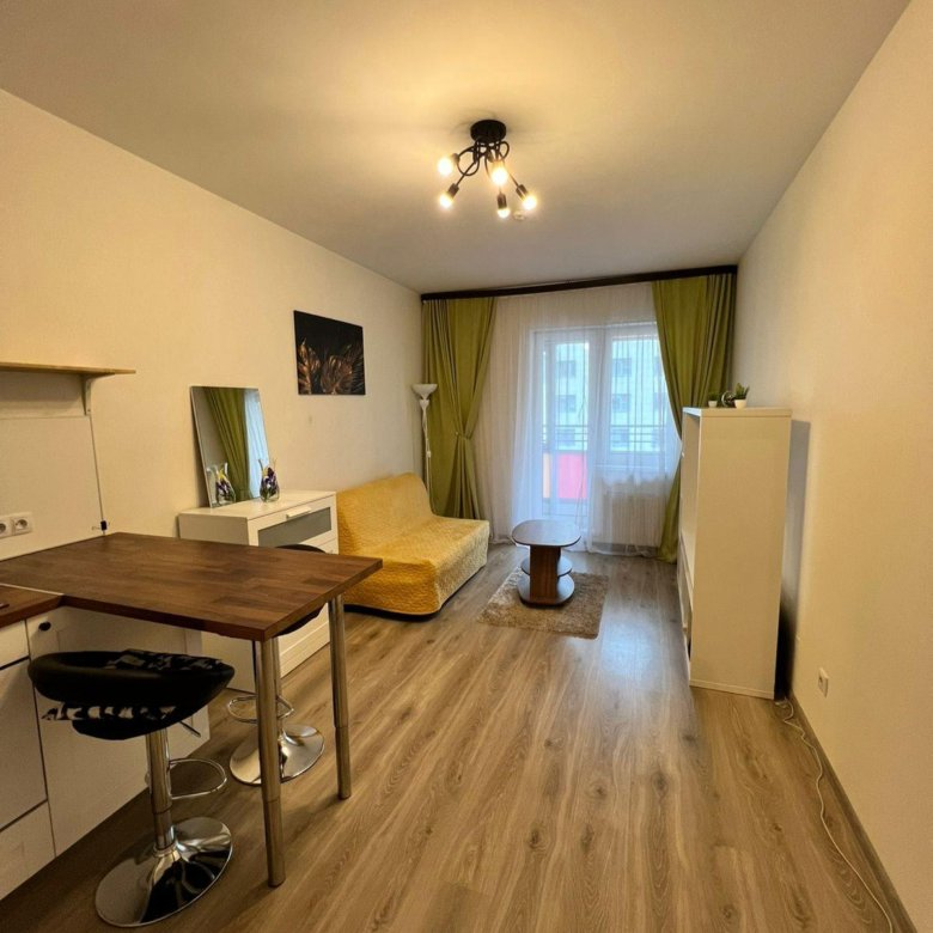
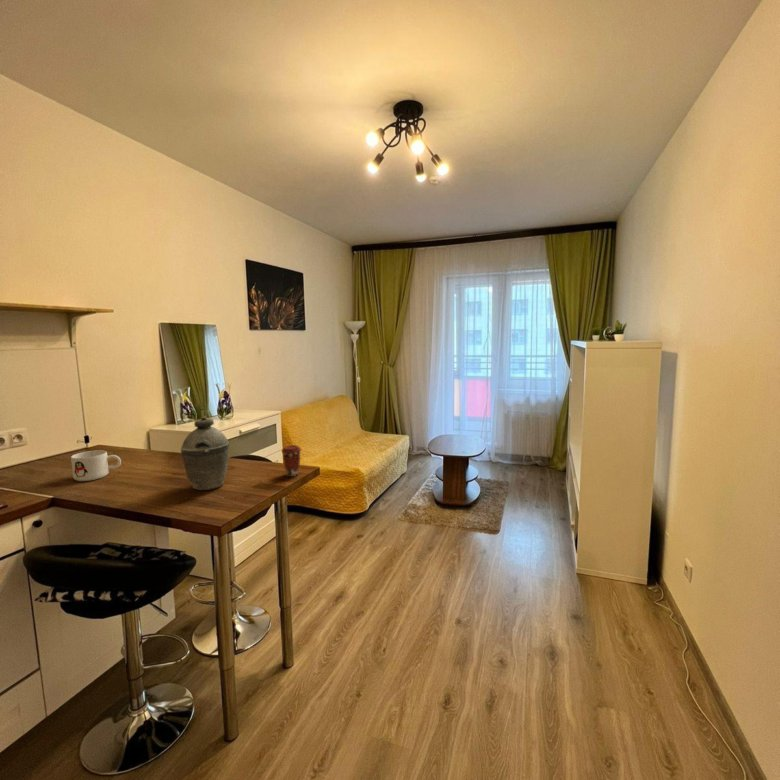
+ kettle (205, 451)
+ coffee cup (291, 460)
+ mug (97, 464)
